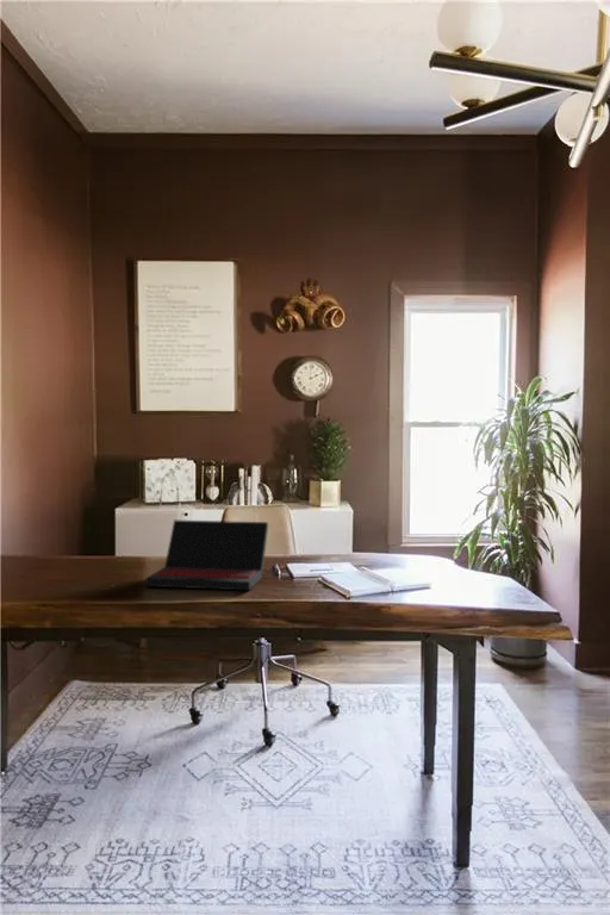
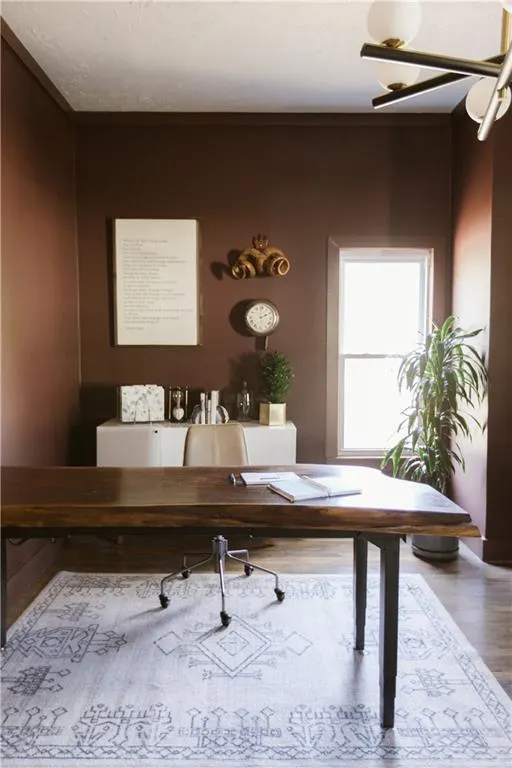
- laptop (210, 552)
